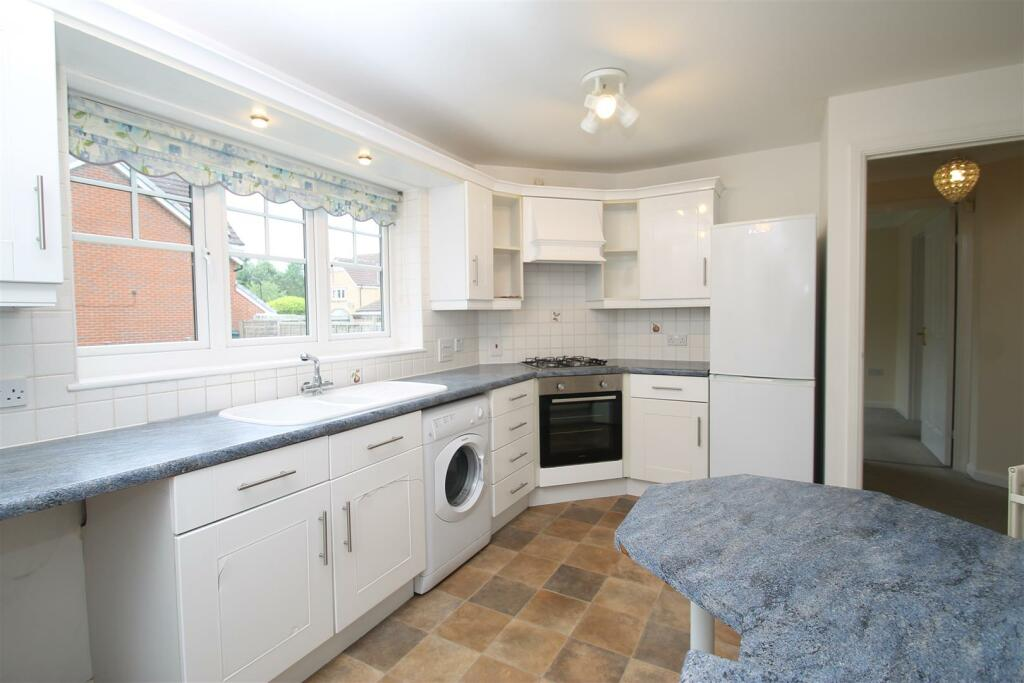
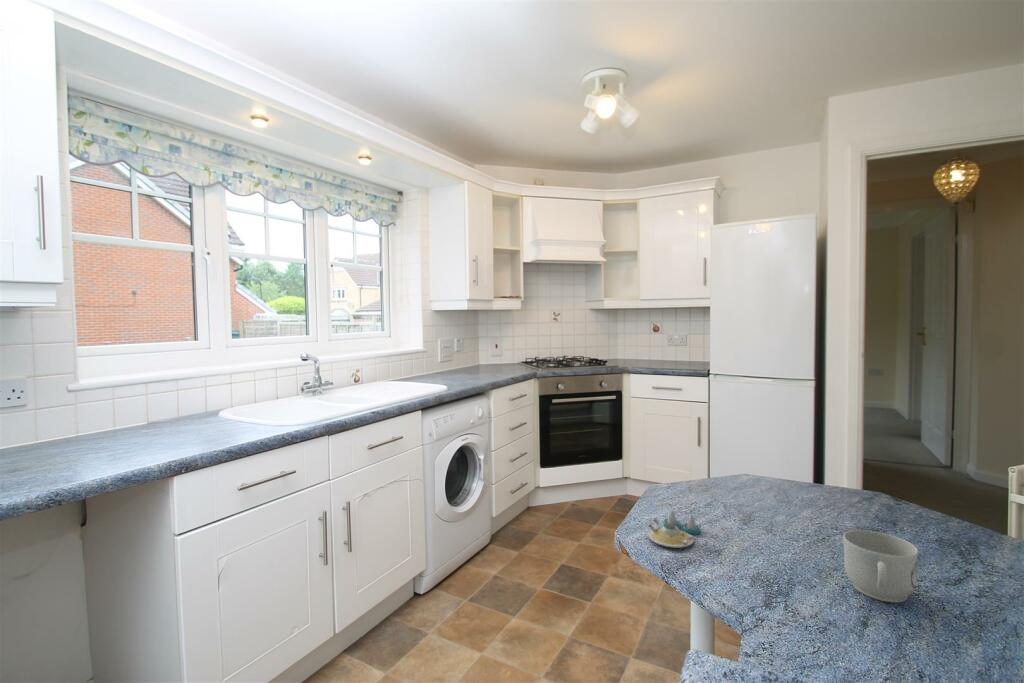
+ mug (879, 569)
+ salt and pepper shaker set (673, 526)
